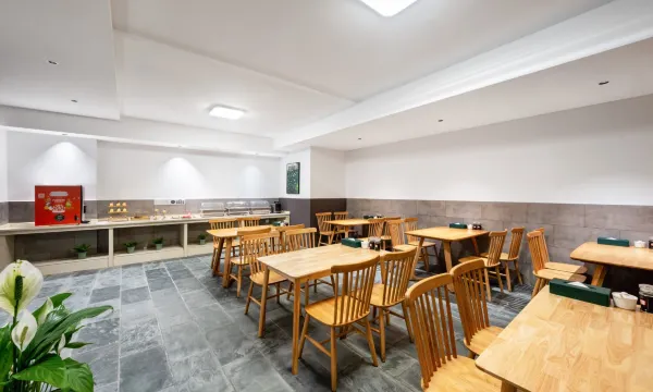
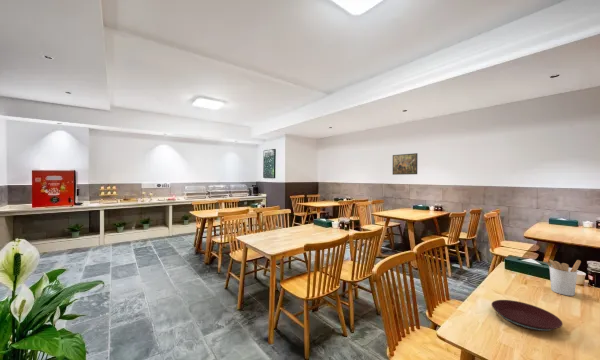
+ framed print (404, 164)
+ utensil holder (561, 275)
+ plate (524, 316)
